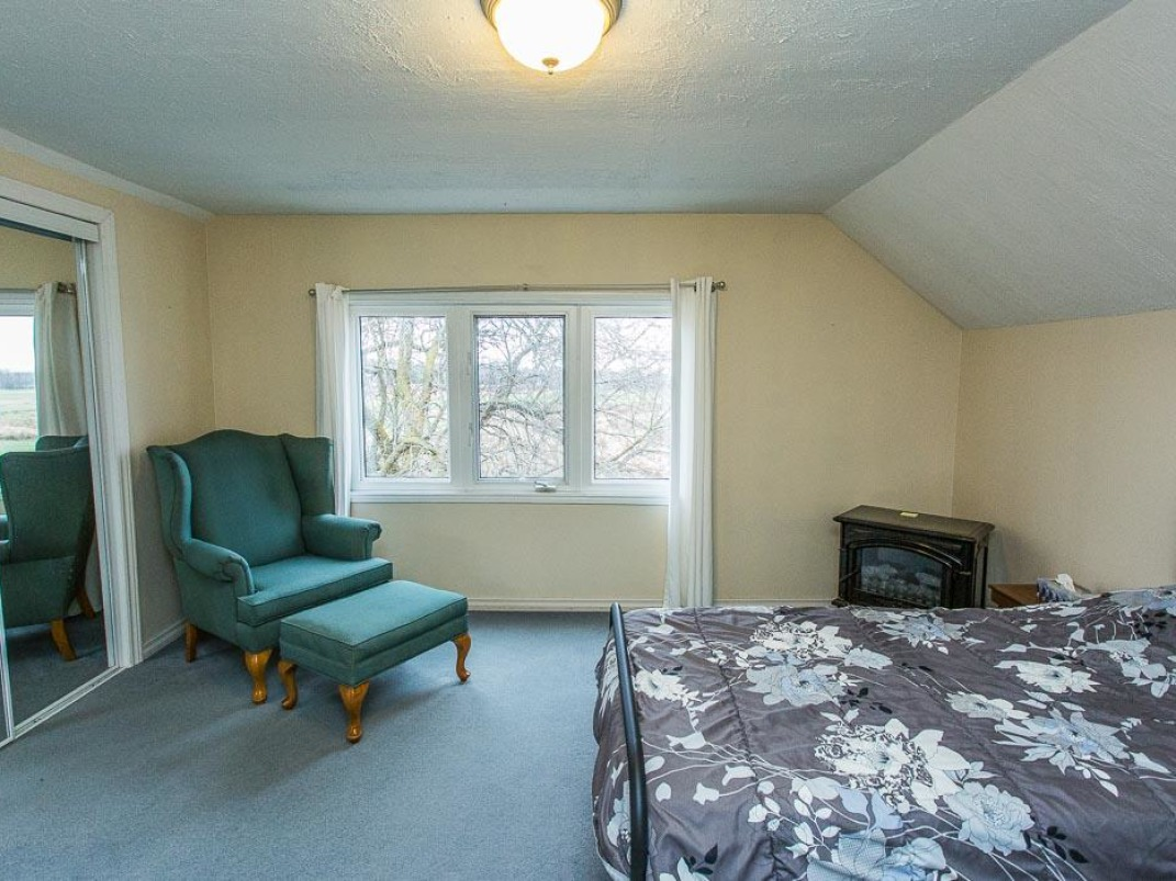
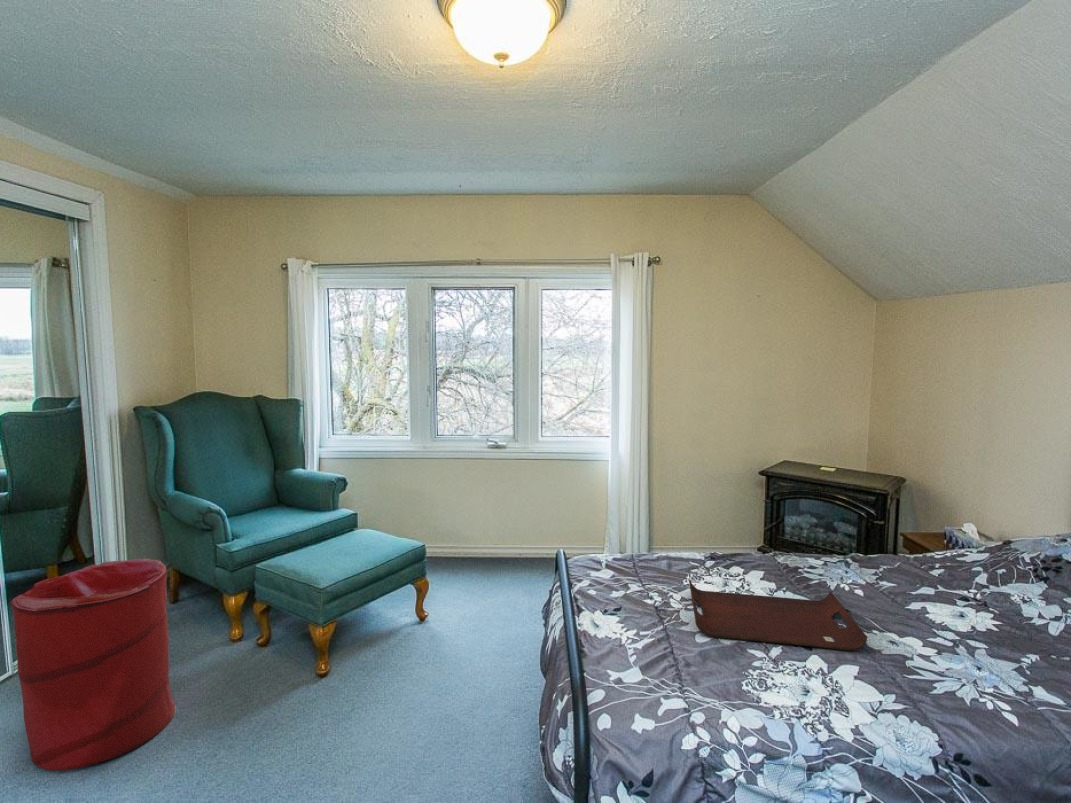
+ serving tray (767, 611)
+ laundry hamper (97, 653)
